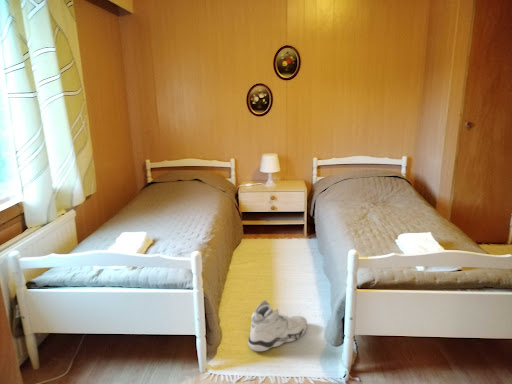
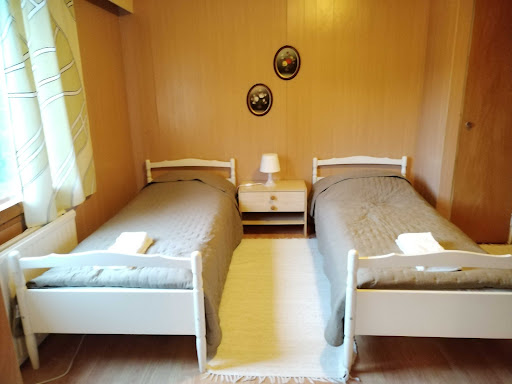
- sneaker (278, 320)
